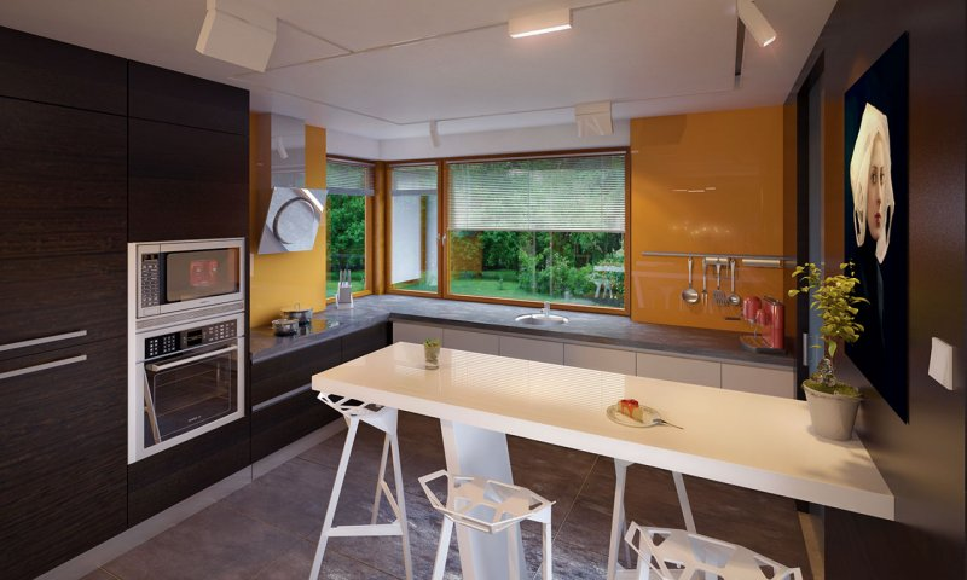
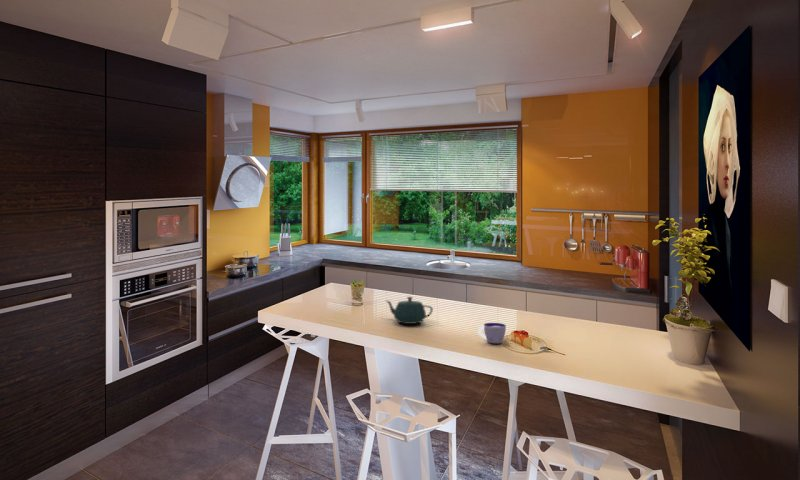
+ teapot (408, 309)
+ cup (491, 332)
